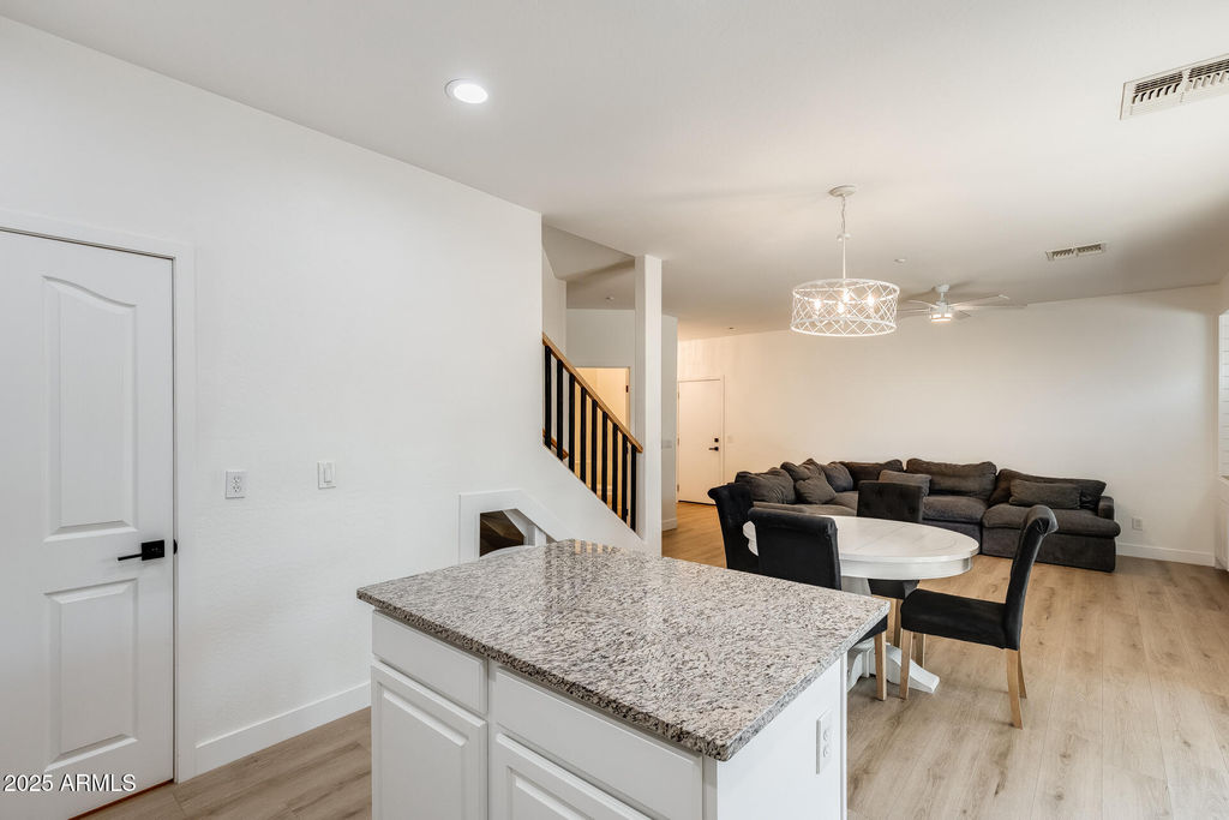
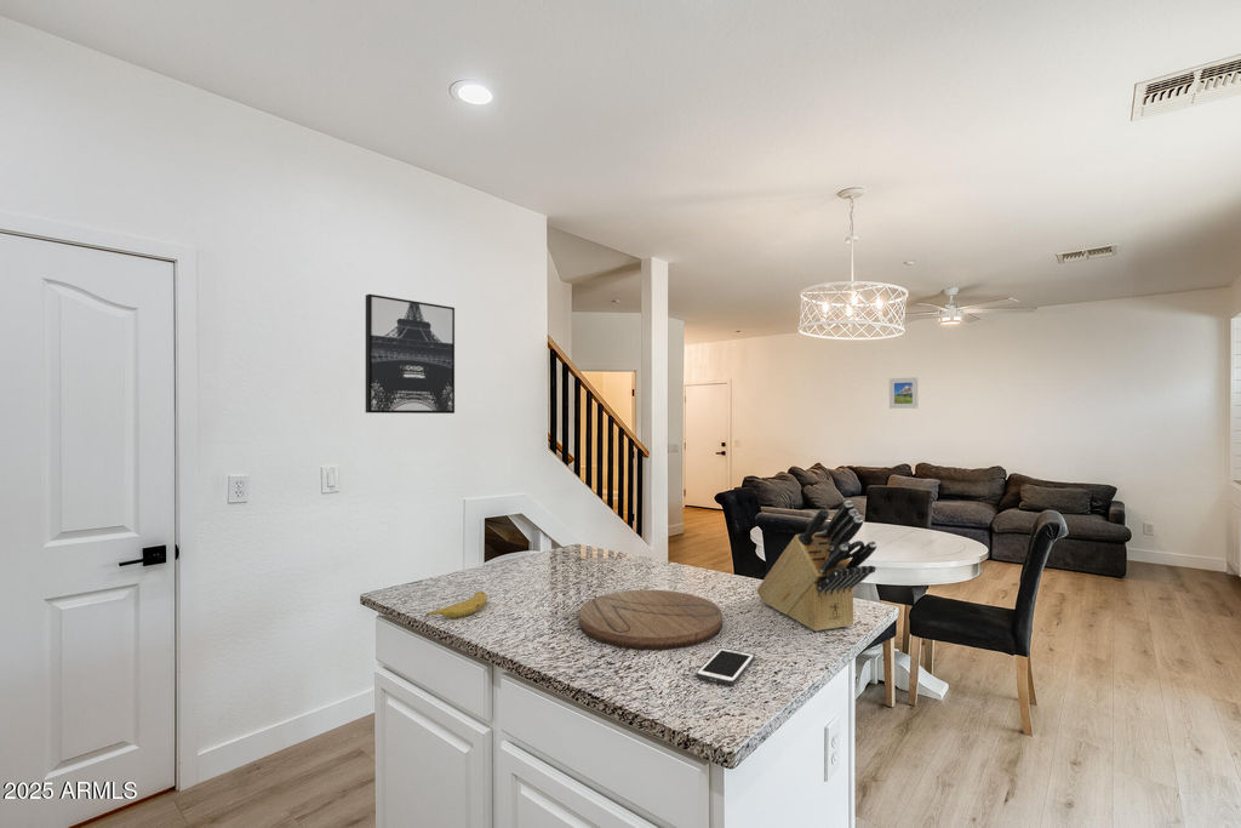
+ wall art (412, 356)
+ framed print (903, 393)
+ cell phone (726, 666)
+ knife block (812, 556)
+ fruit (462, 604)
+ cutting board (650, 616)
